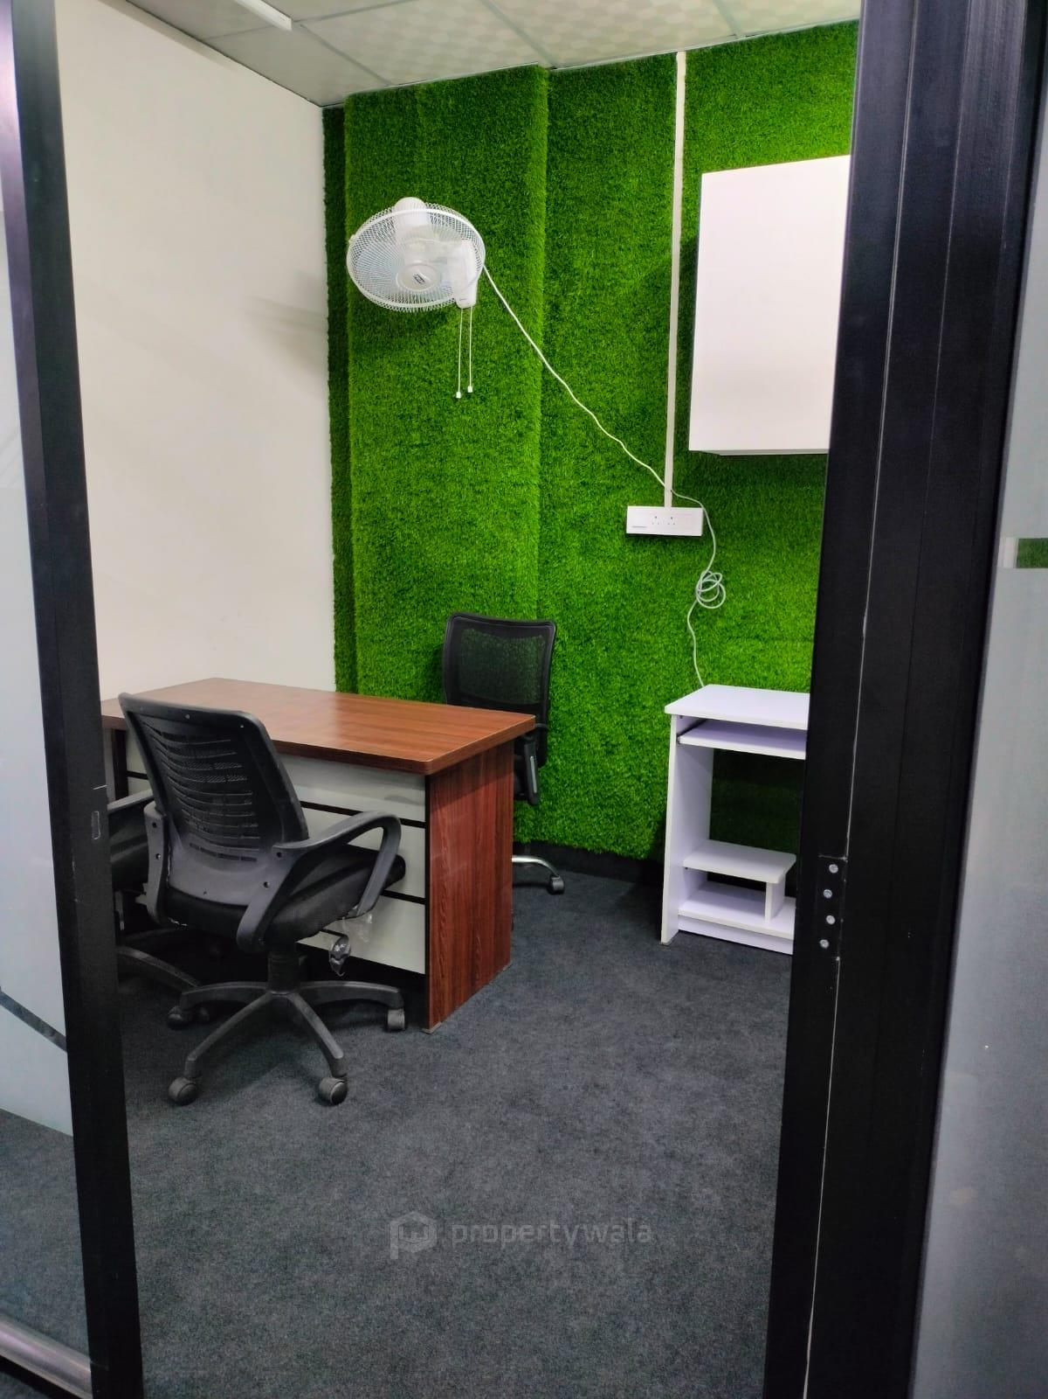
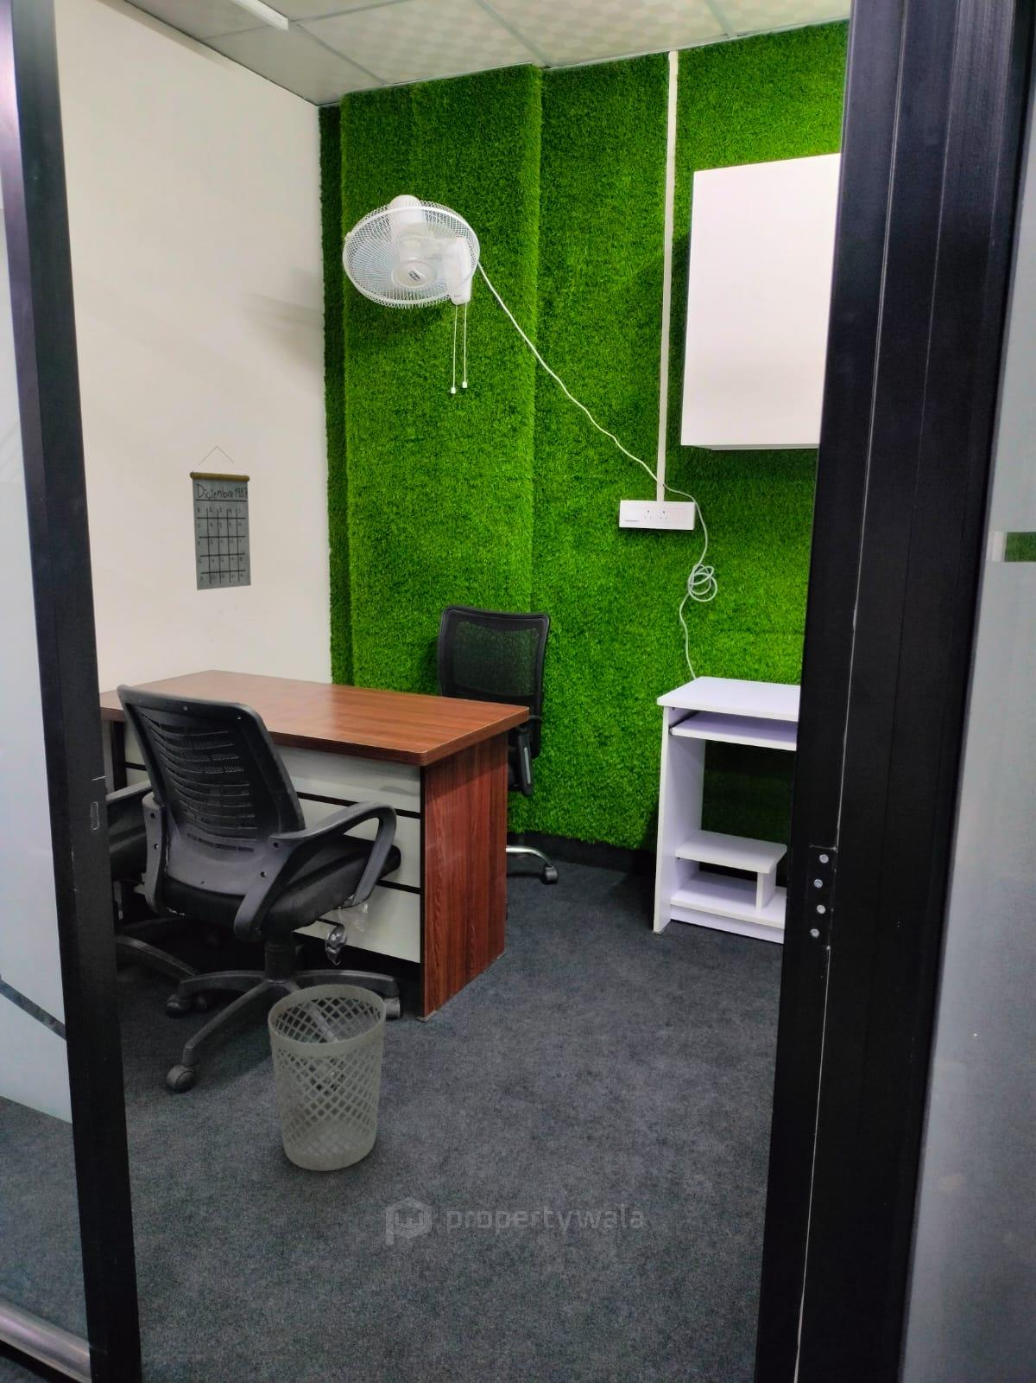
+ calendar (222, 517)
+ wastebasket (329, 1077)
